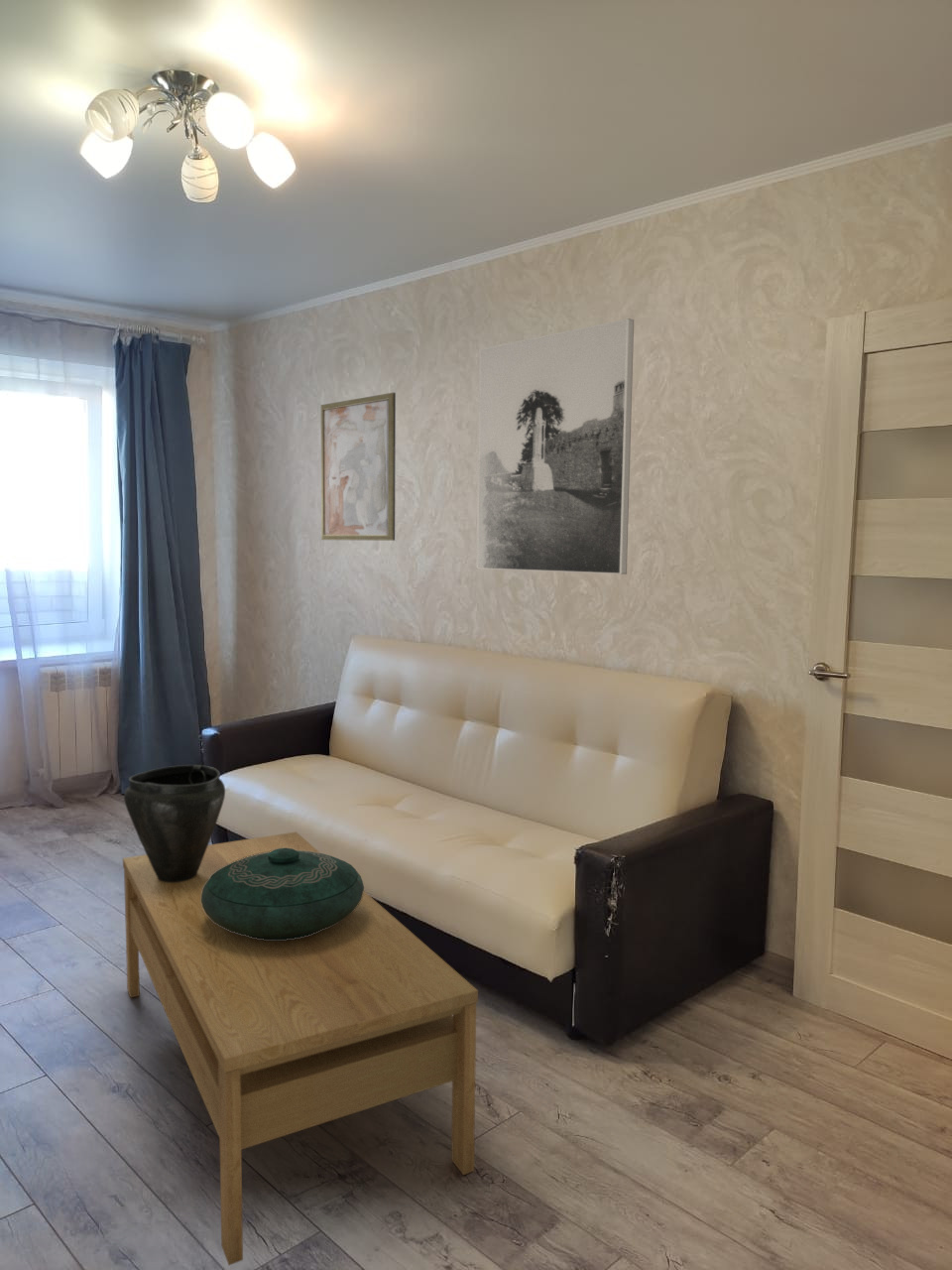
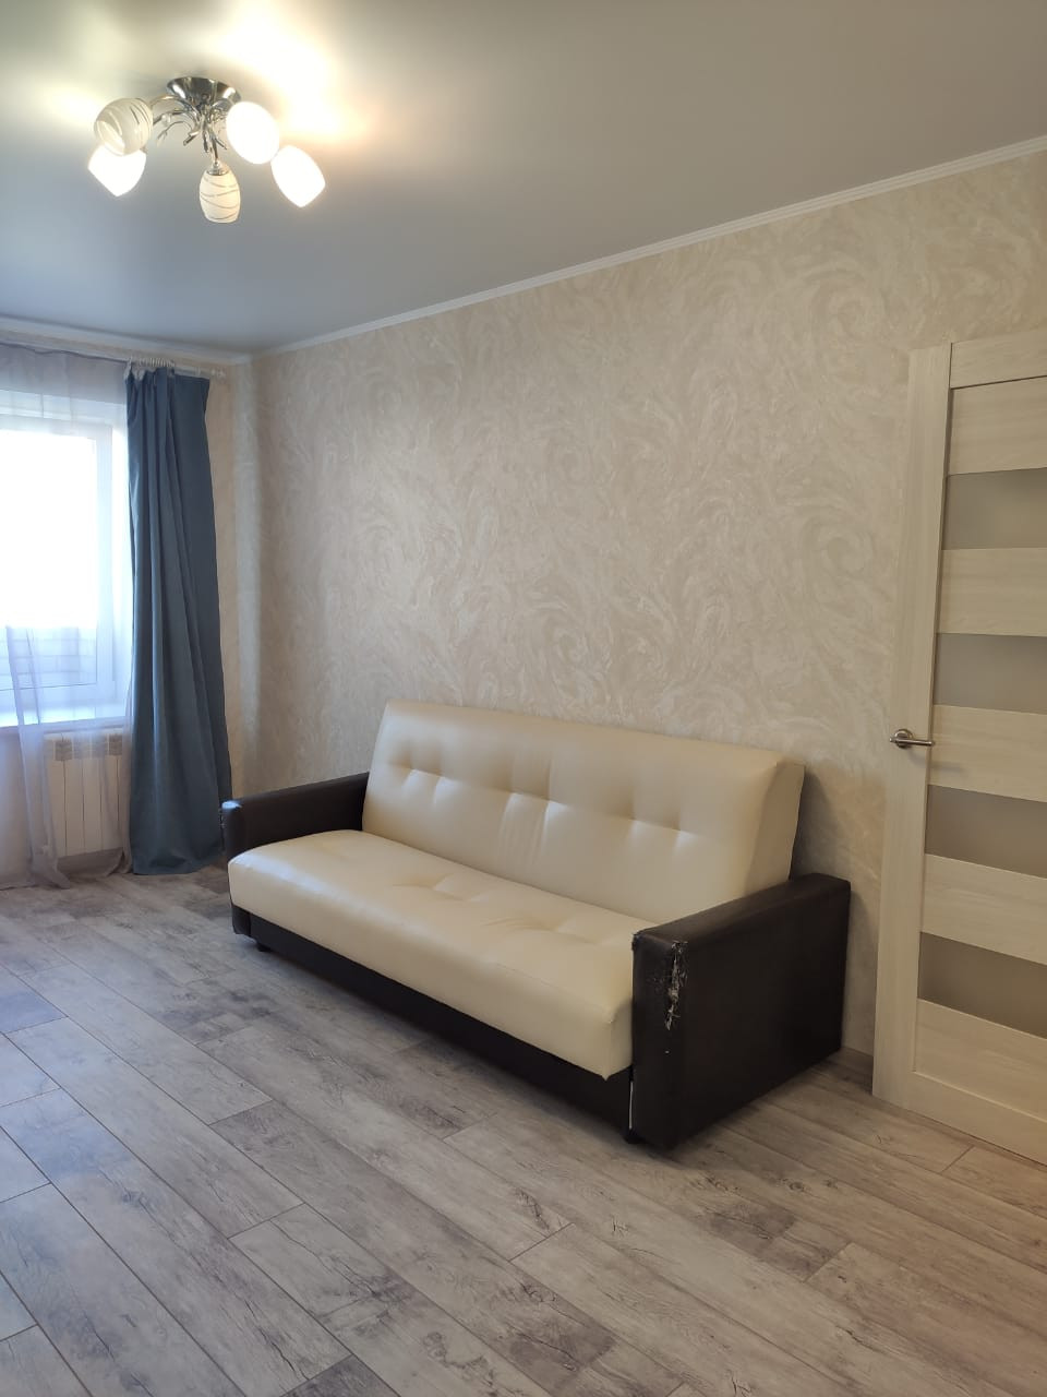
- wall art (355, 469)
- coffee table (271, 989)
- vase (176, 823)
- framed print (547, 454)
- decorative bowl (284, 884)
